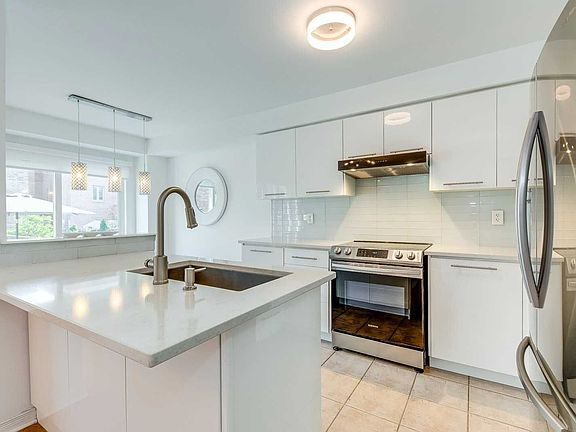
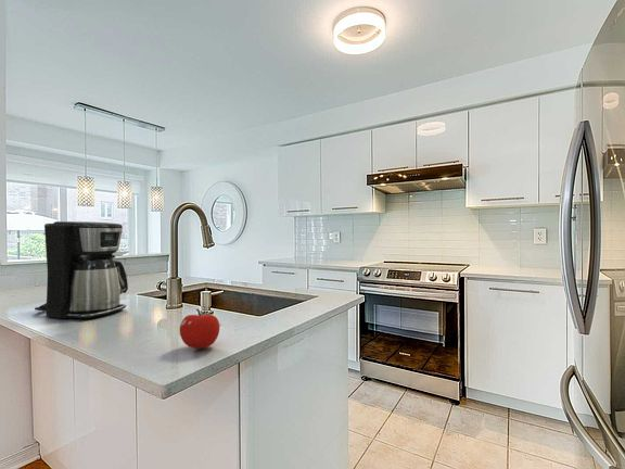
+ coffee maker (87, 265)
+ fruit (200, 328)
